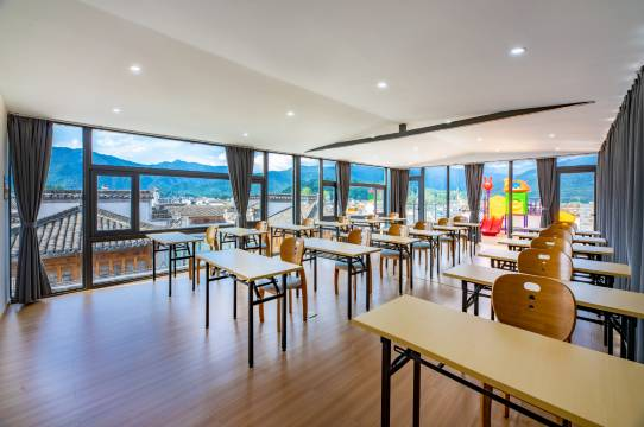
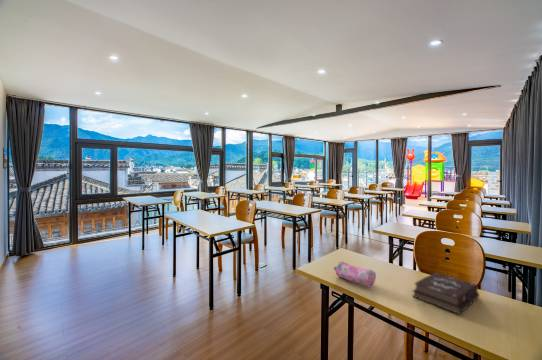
+ pencil case (354, 273)
+ hardback book (445, 290)
